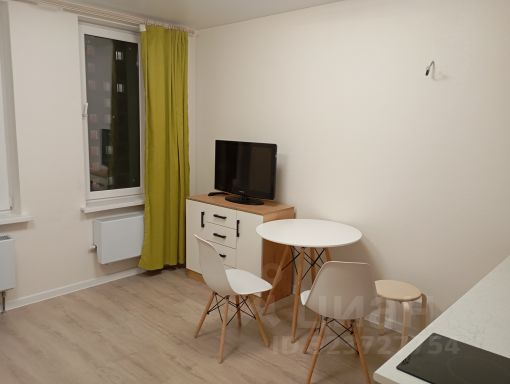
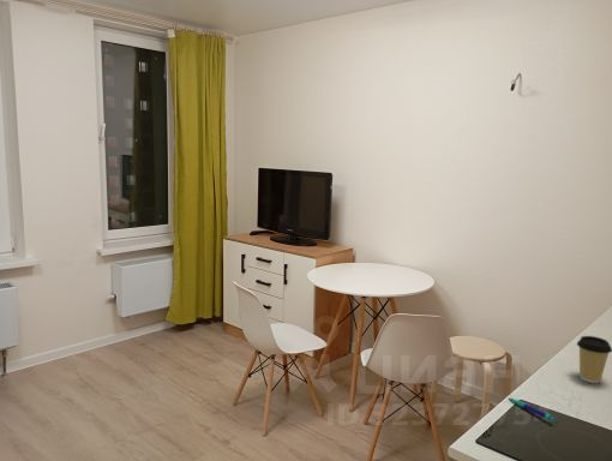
+ pen (529, 407)
+ coffee cup (592, 359)
